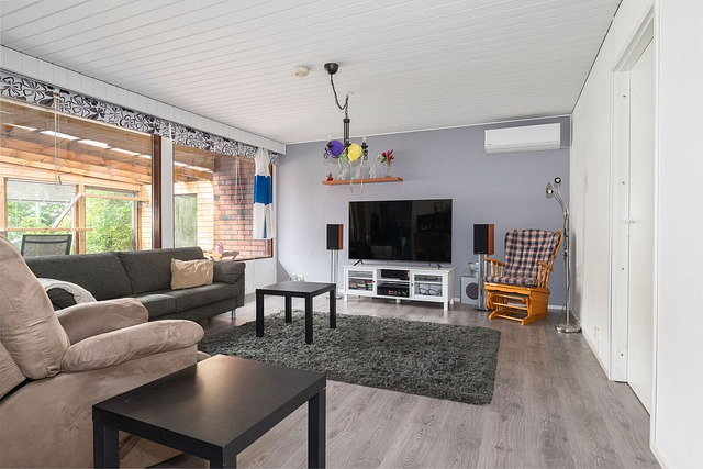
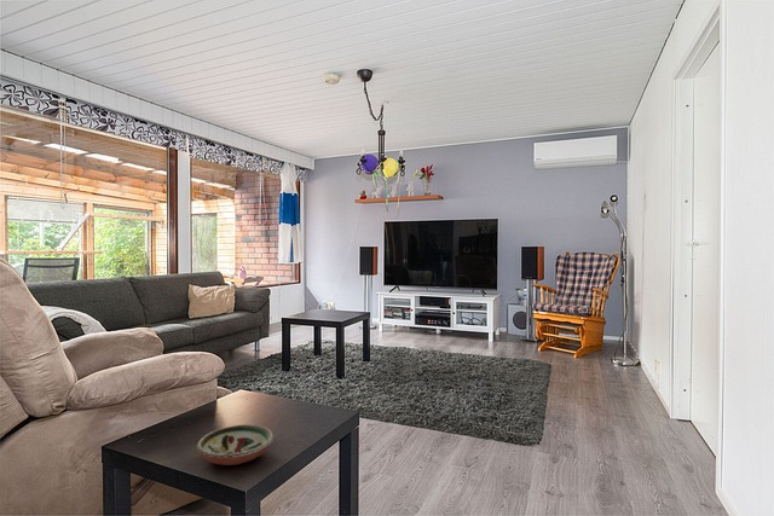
+ decorative bowl (236, 447)
